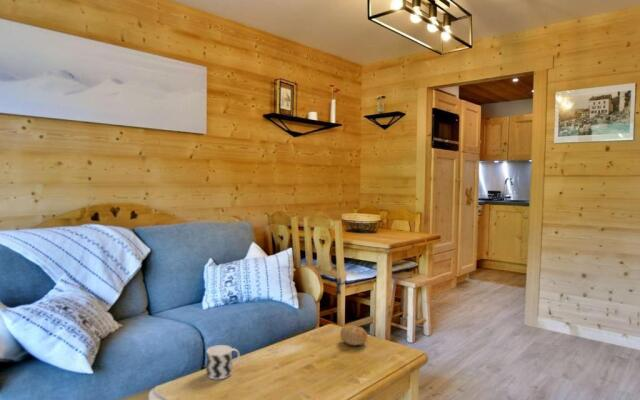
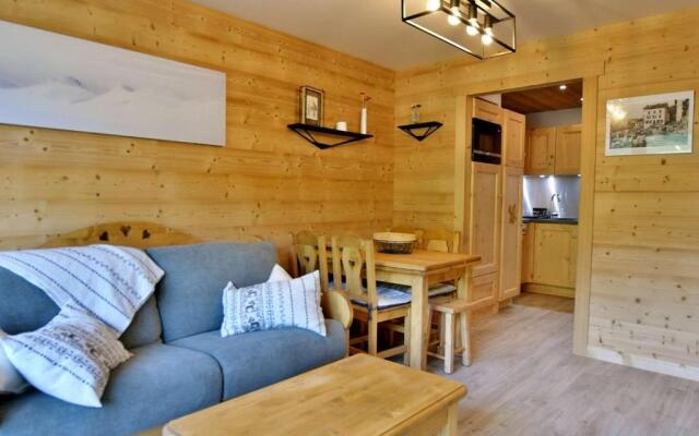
- cup (223, 361)
- fruit (353, 334)
